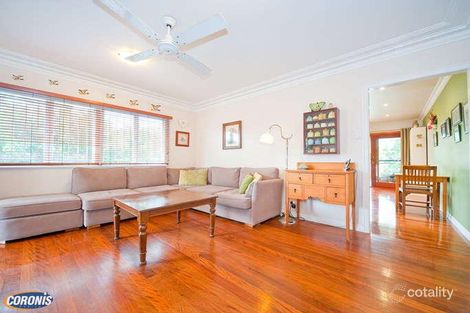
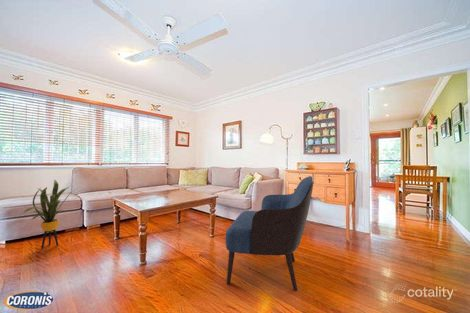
+ armchair (271, 222)
+ house plant (54, 212)
